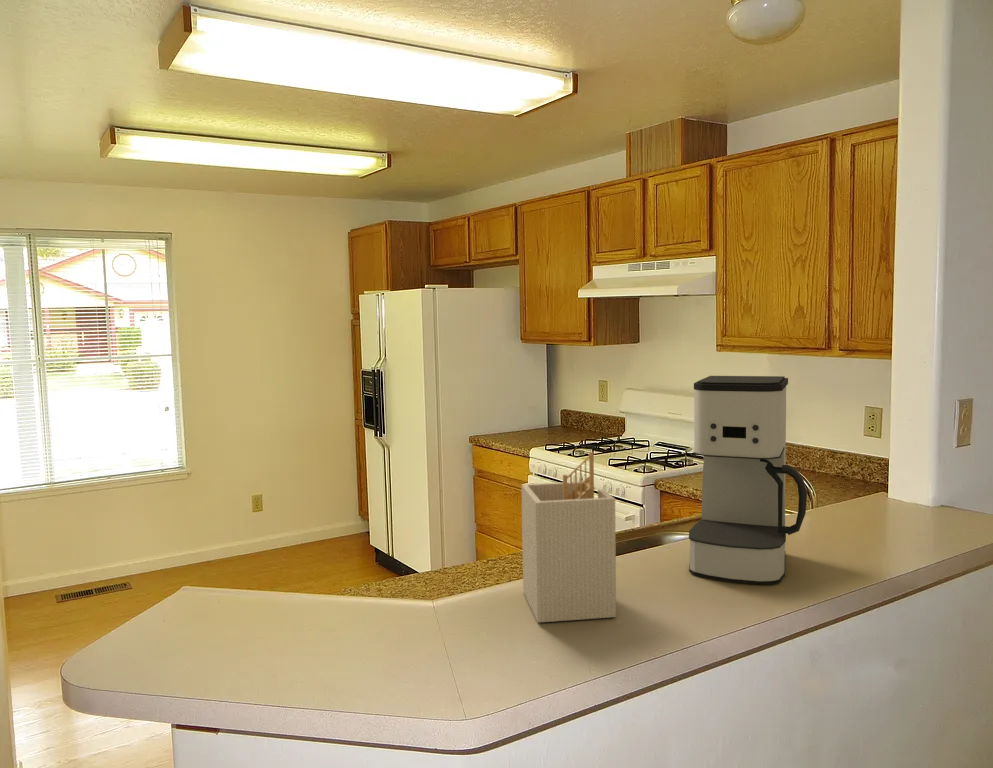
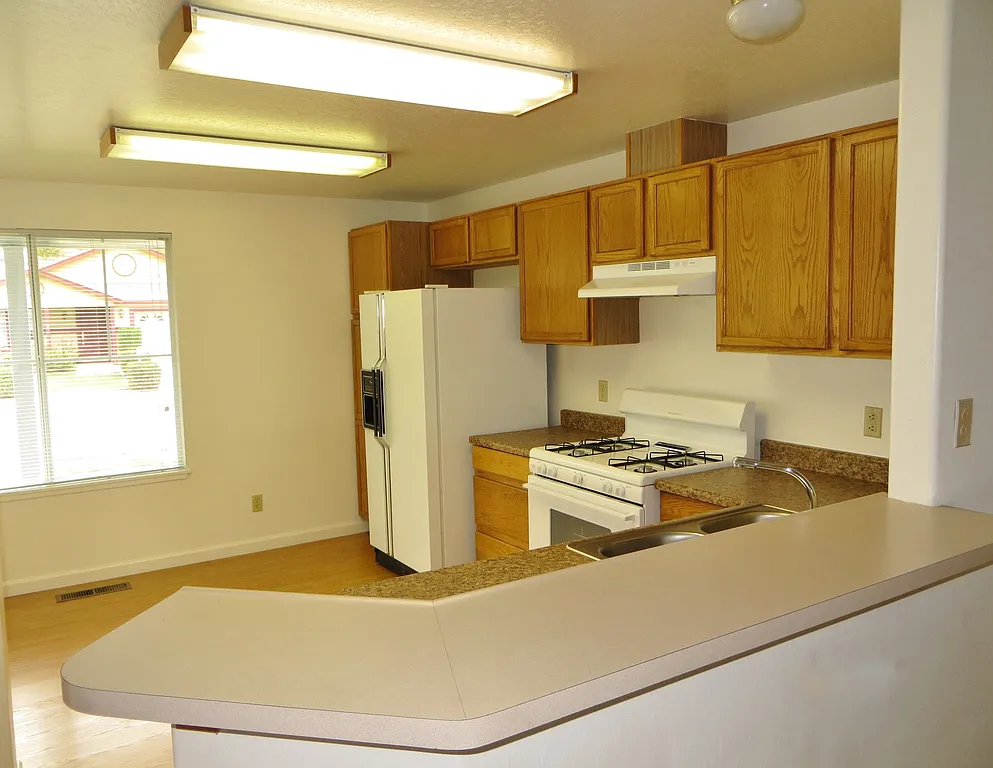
- coffee maker (748, 473)
- utensil holder (566, 529)
